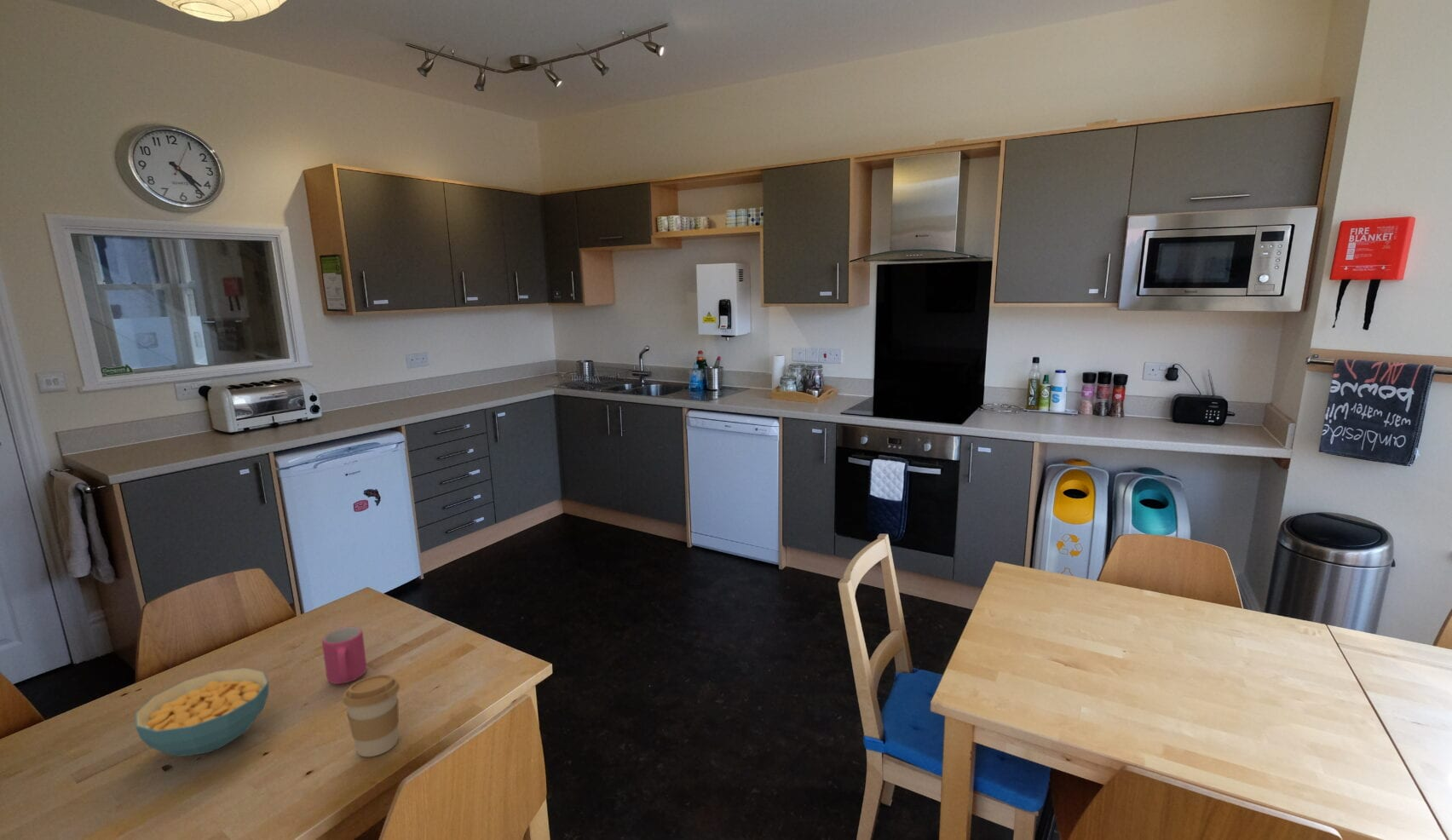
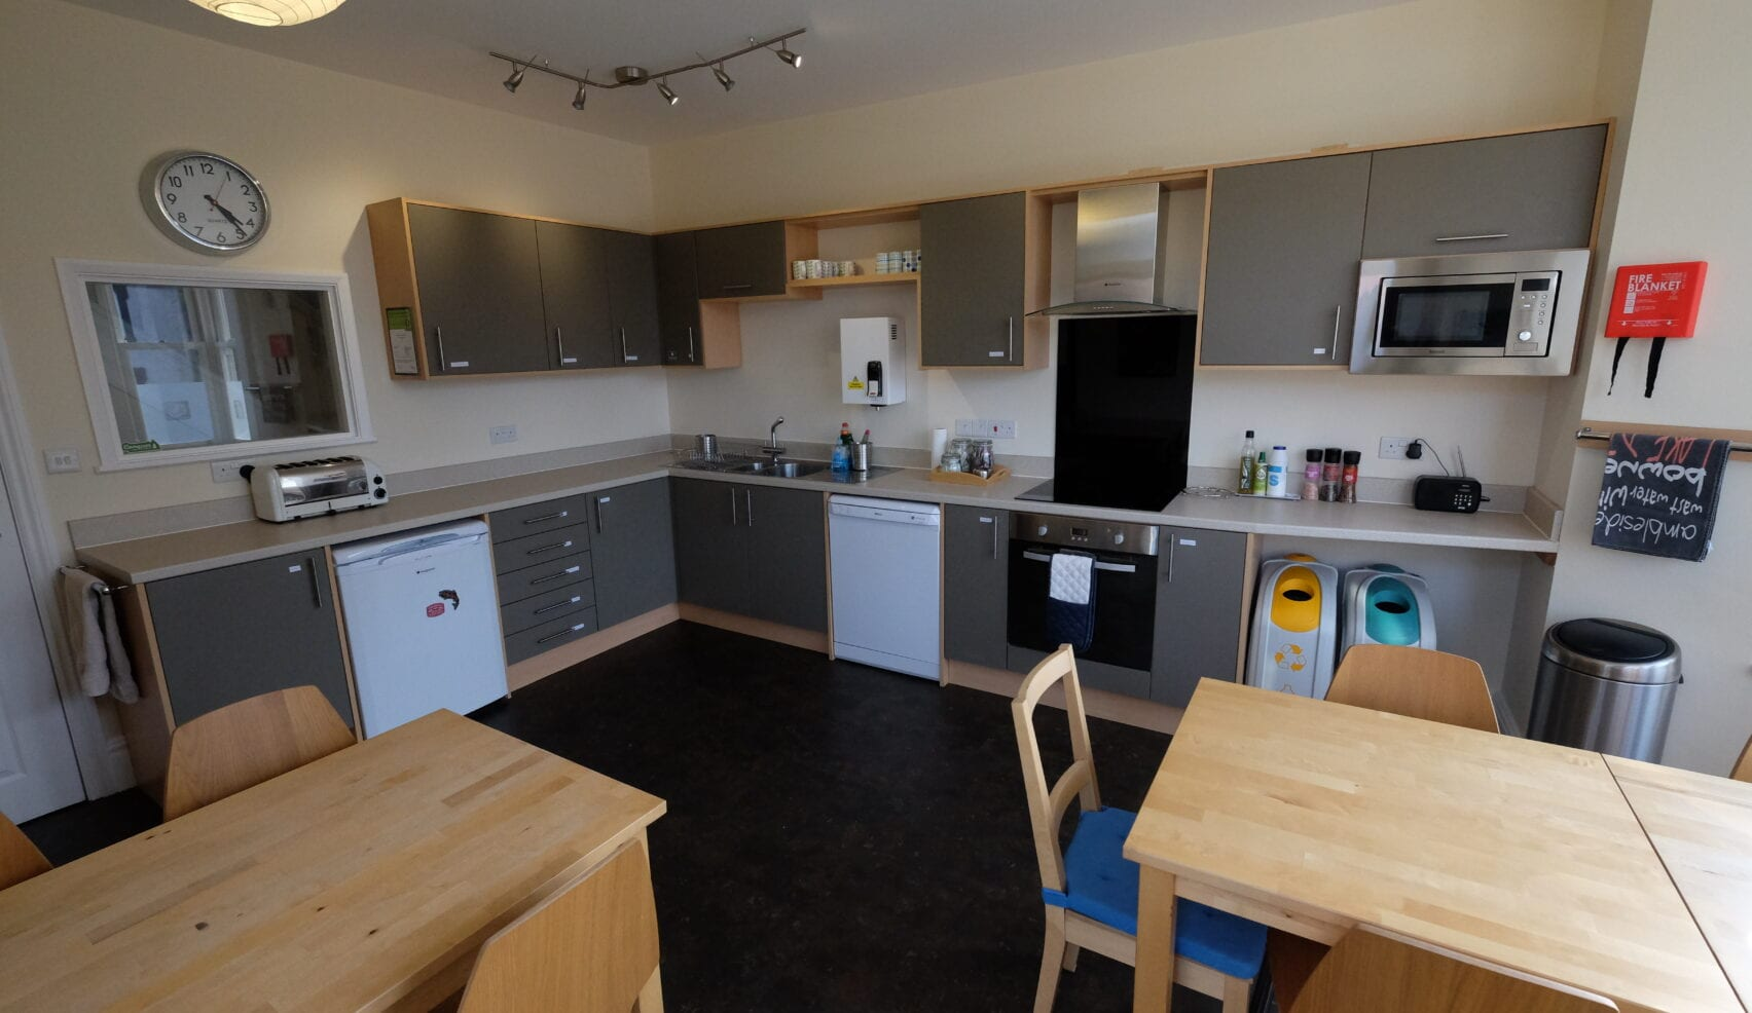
- coffee cup (373, 713)
- mug (344, 659)
- cereal bowl (208, 720)
